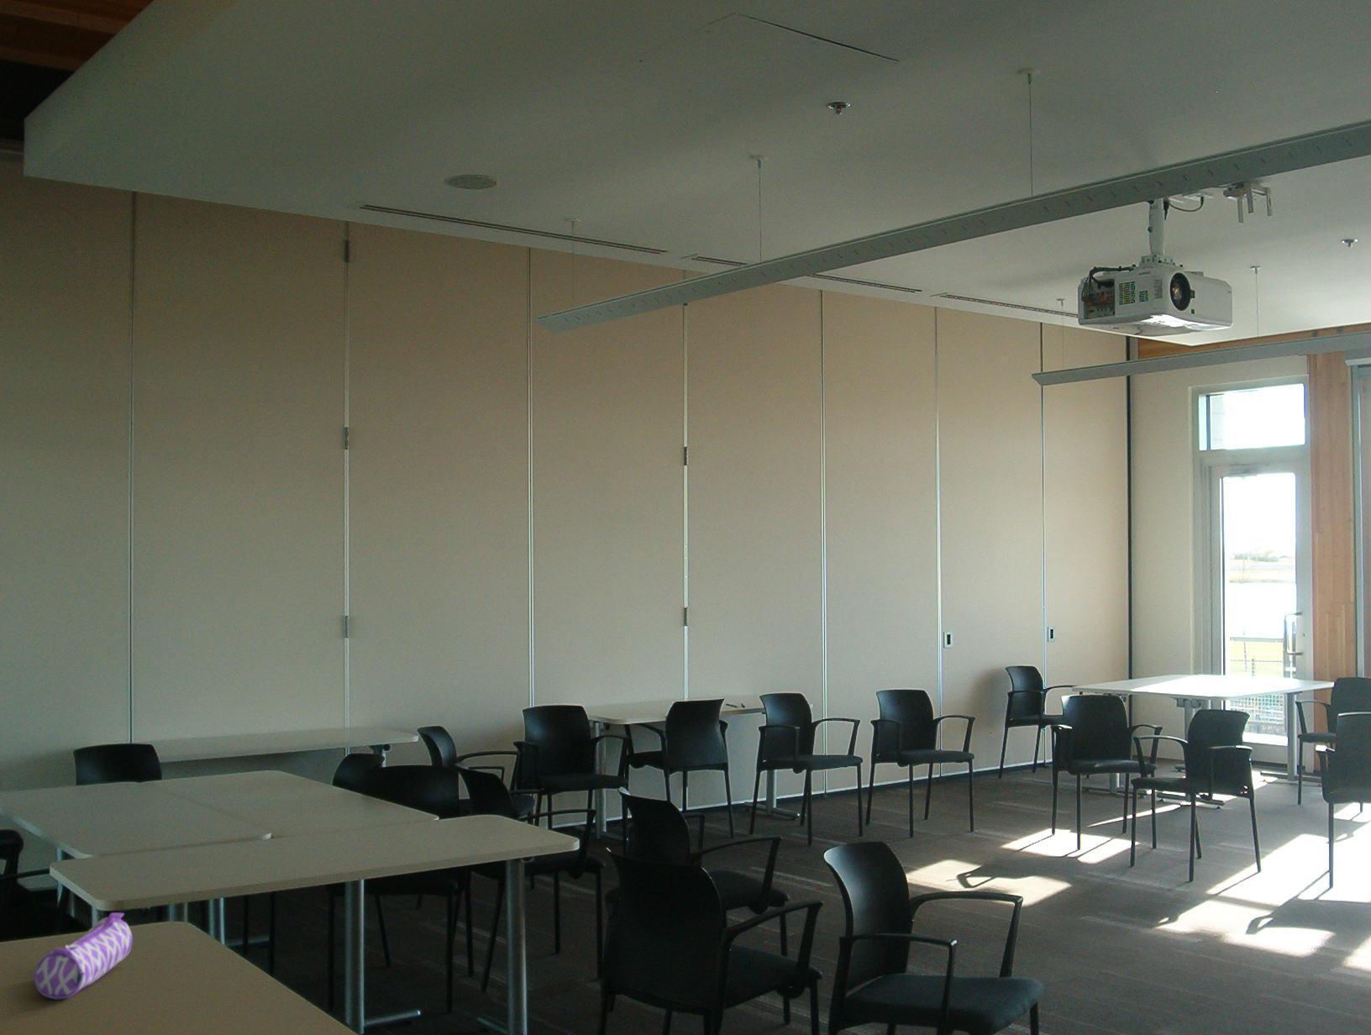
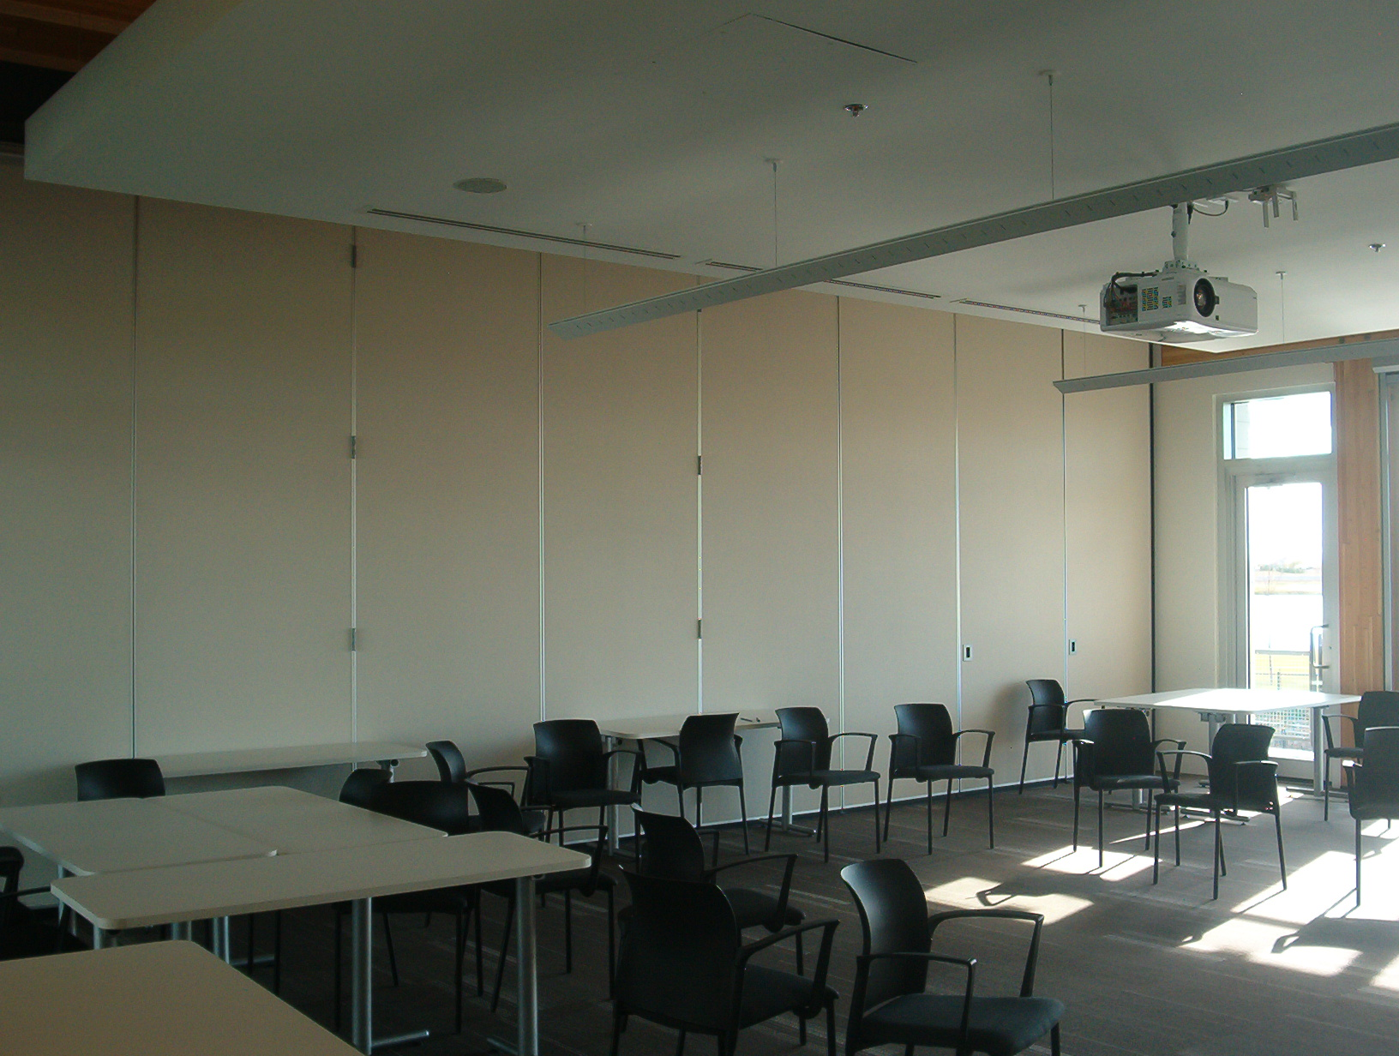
- pencil case (84, 956)
